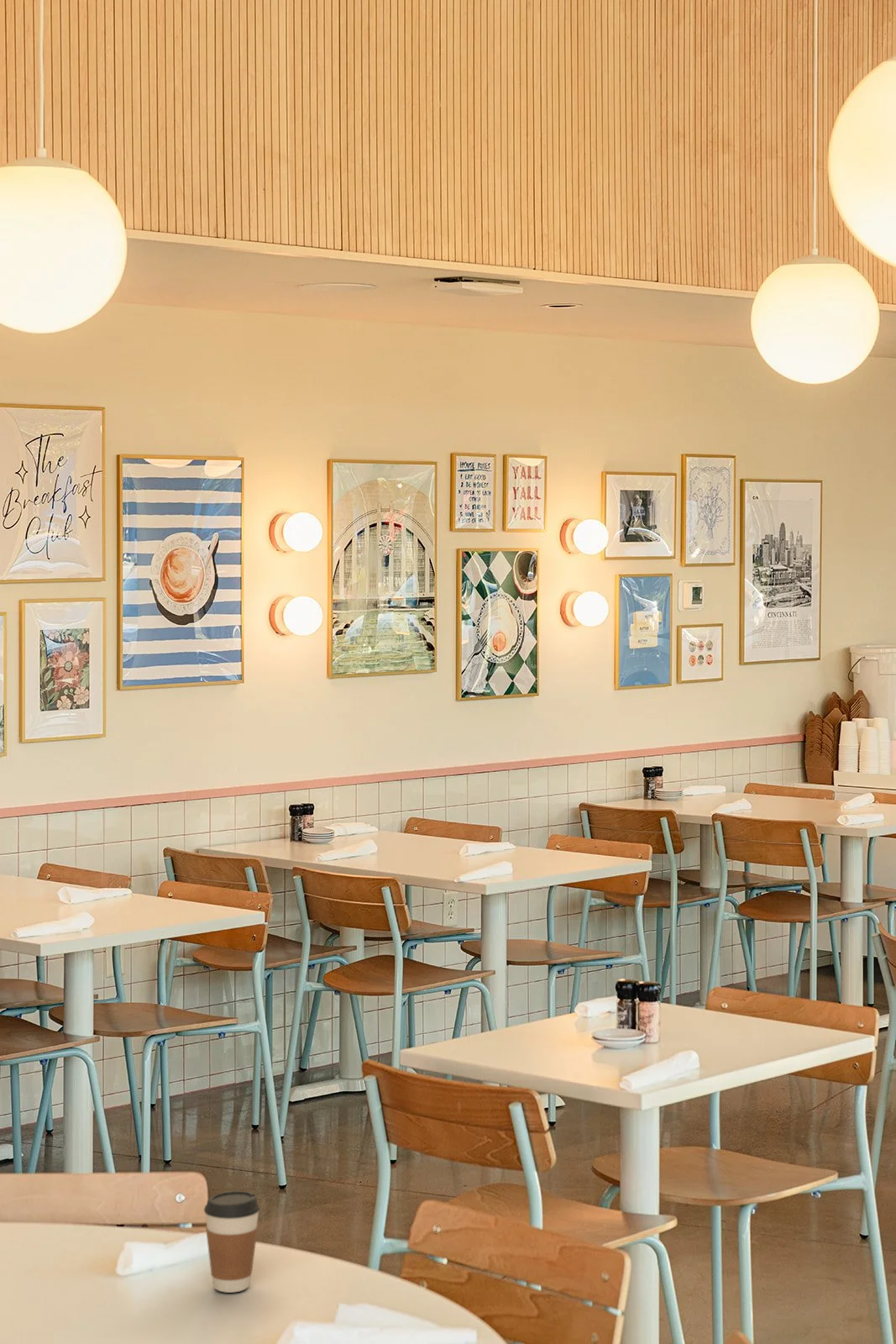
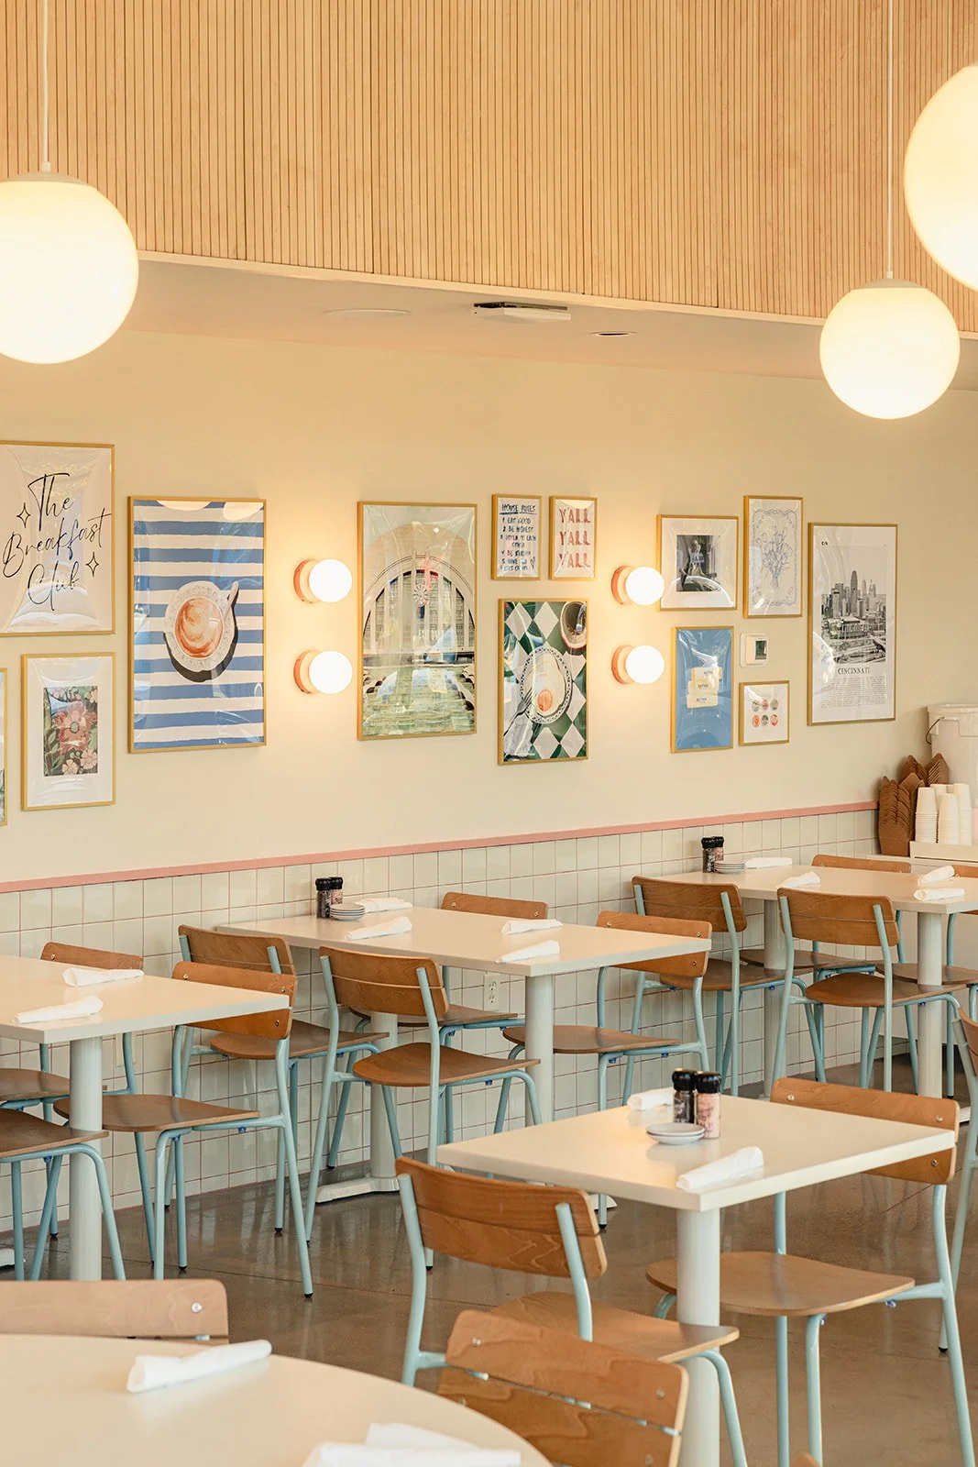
- coffee cup (231, 1242)
